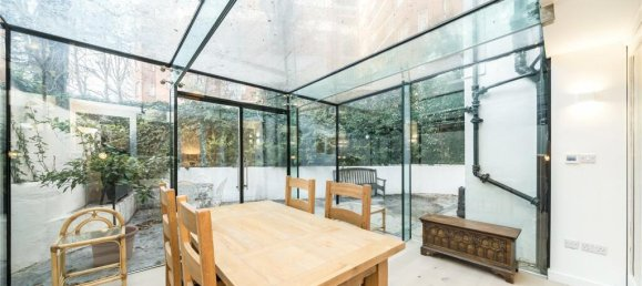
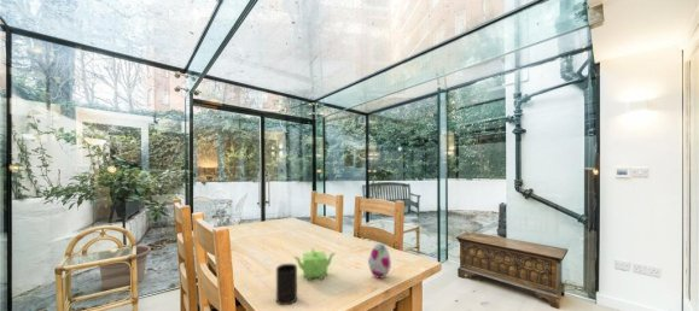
+ decorative egg (379, 259)
+ cup (286, 283)
+ teapot (314, 263)
